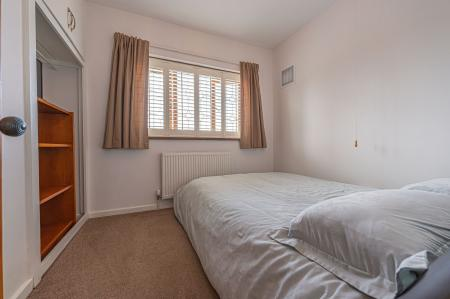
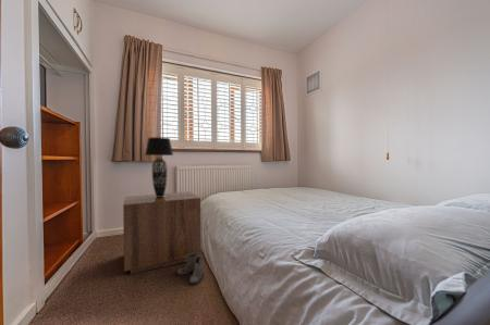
+ boots (191, 265)
+ nightstand (162, 226)
+ table lamp (159, 166)
